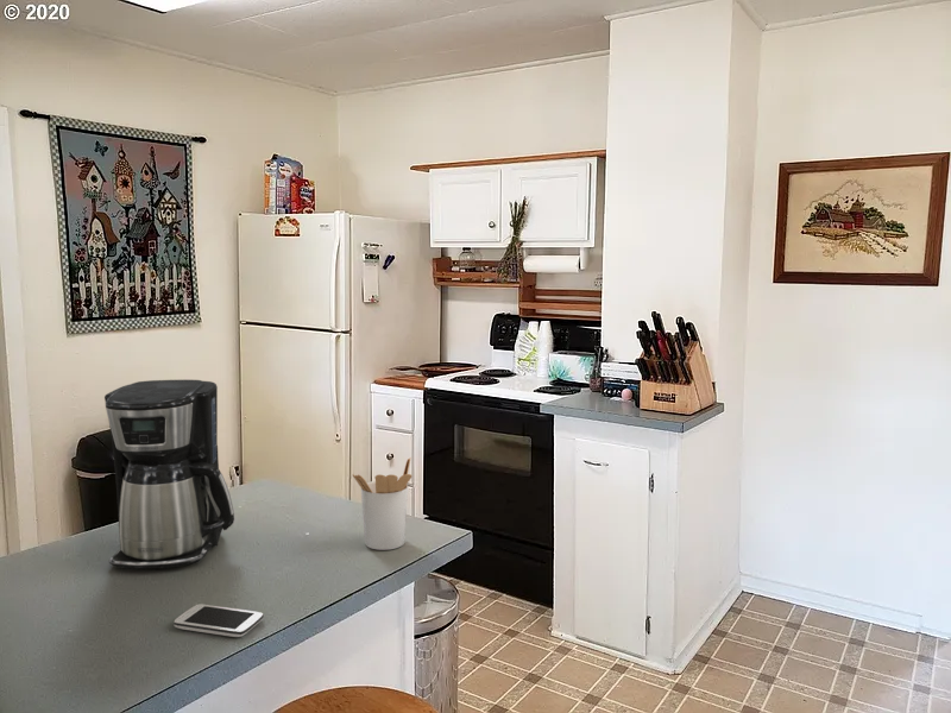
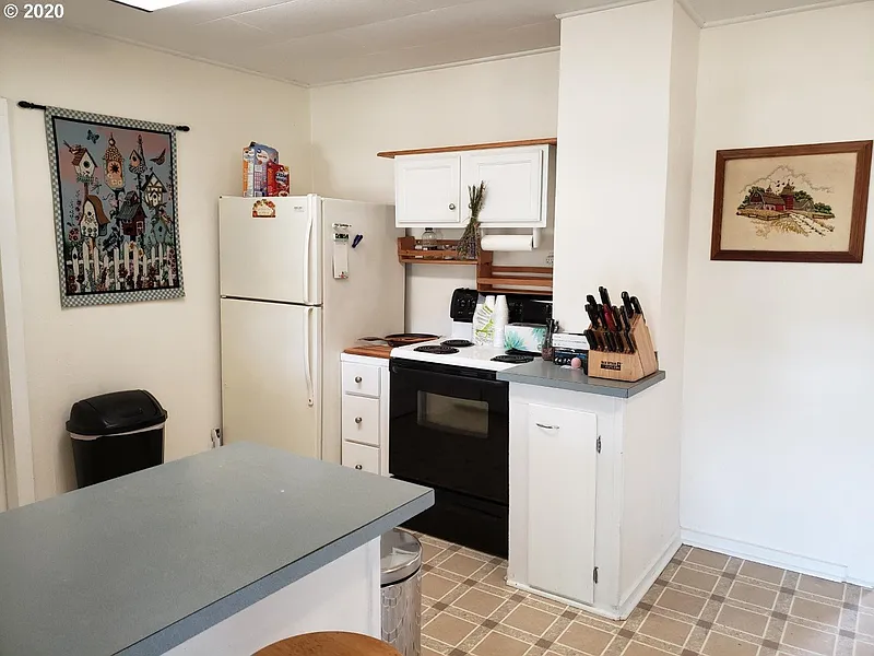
- utensil holder (388, 504)
- coffee maker (183, 462)
- smartphone (219, 620)
